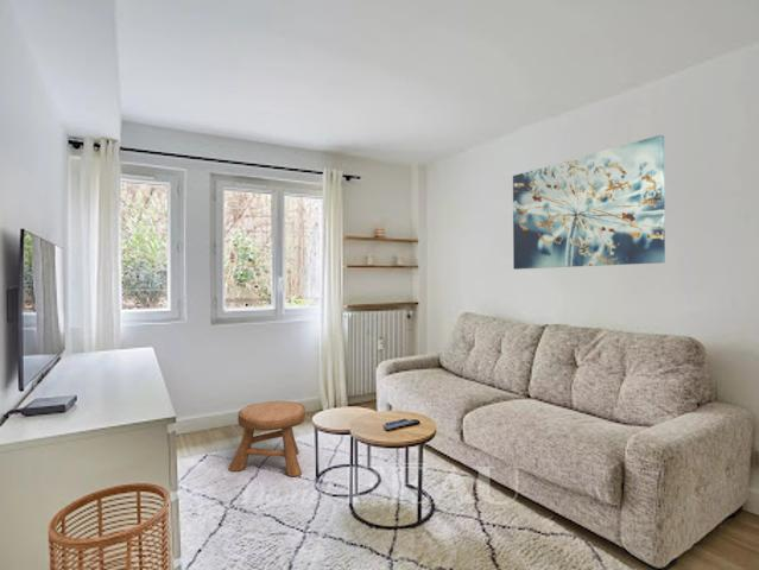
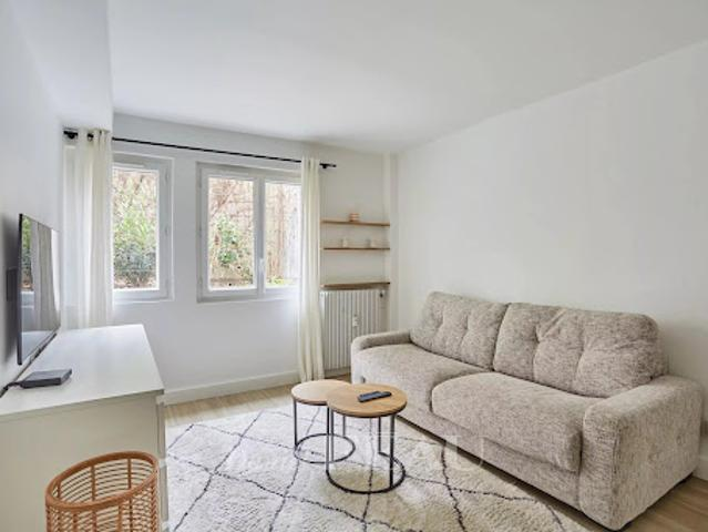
- stool (267, 437)
- wall art (577, 213)
